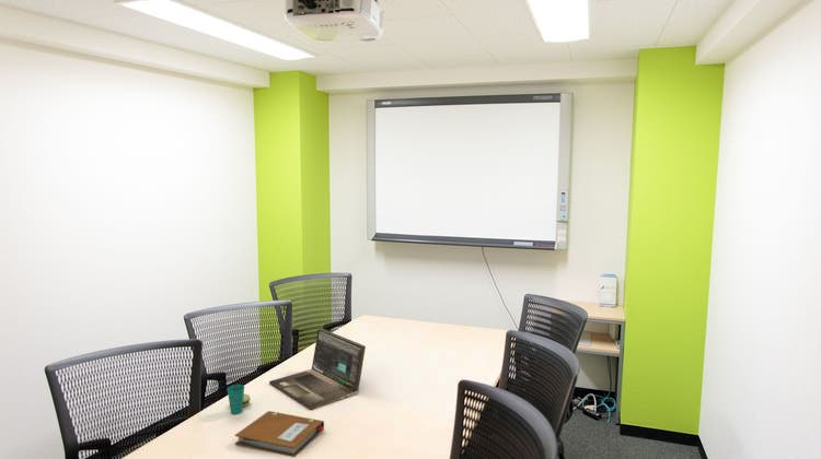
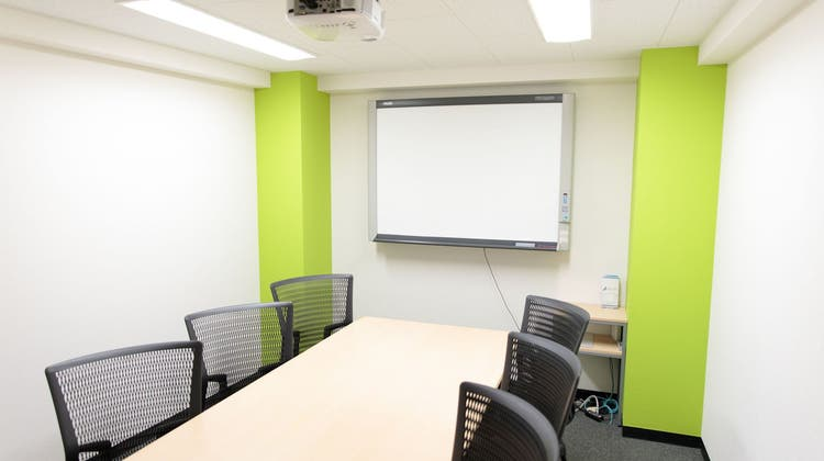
- cup (239, 396)
- notebook (282, 432)
- laptop (316, 365)
